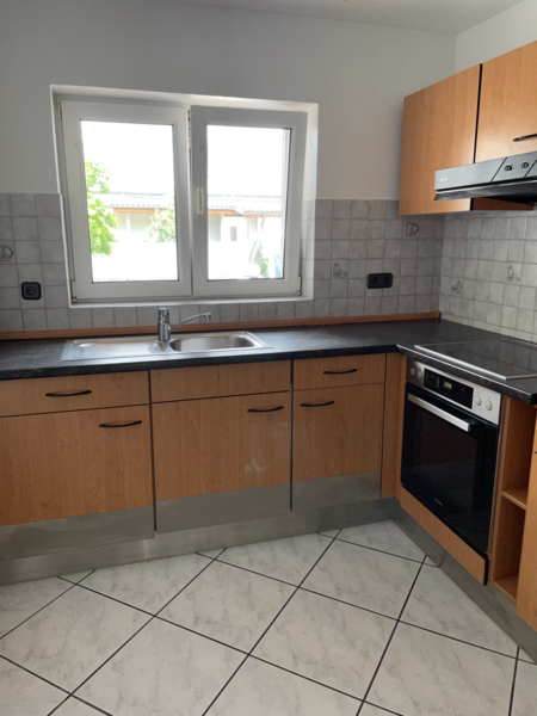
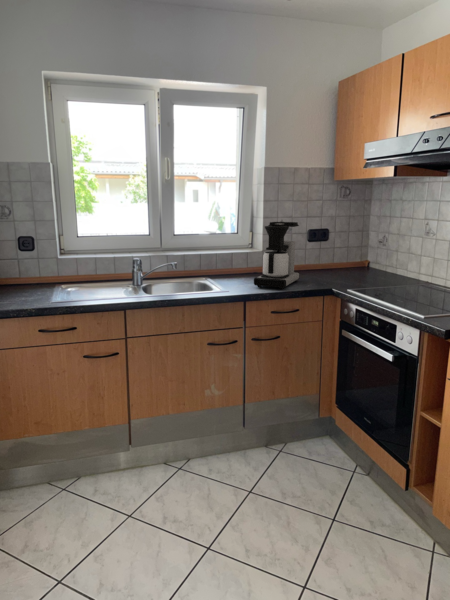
+ coffee maker (278, 253)
